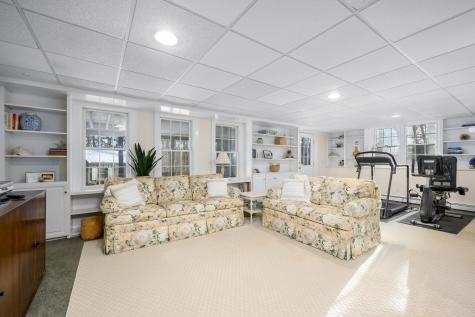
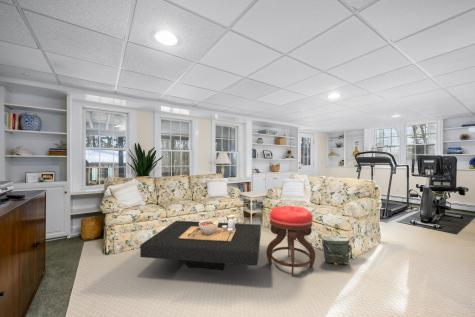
+ bag (336, 250)
+ stool (290, 237)
+ coffee table (208, 240)
